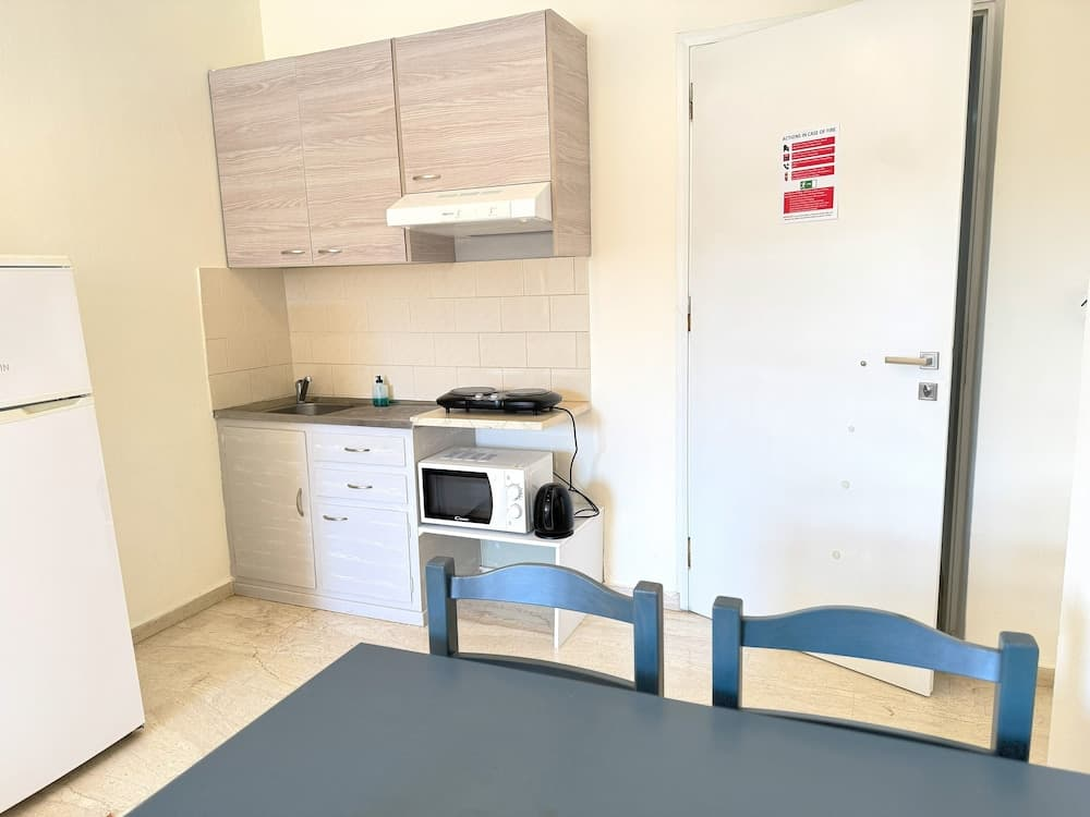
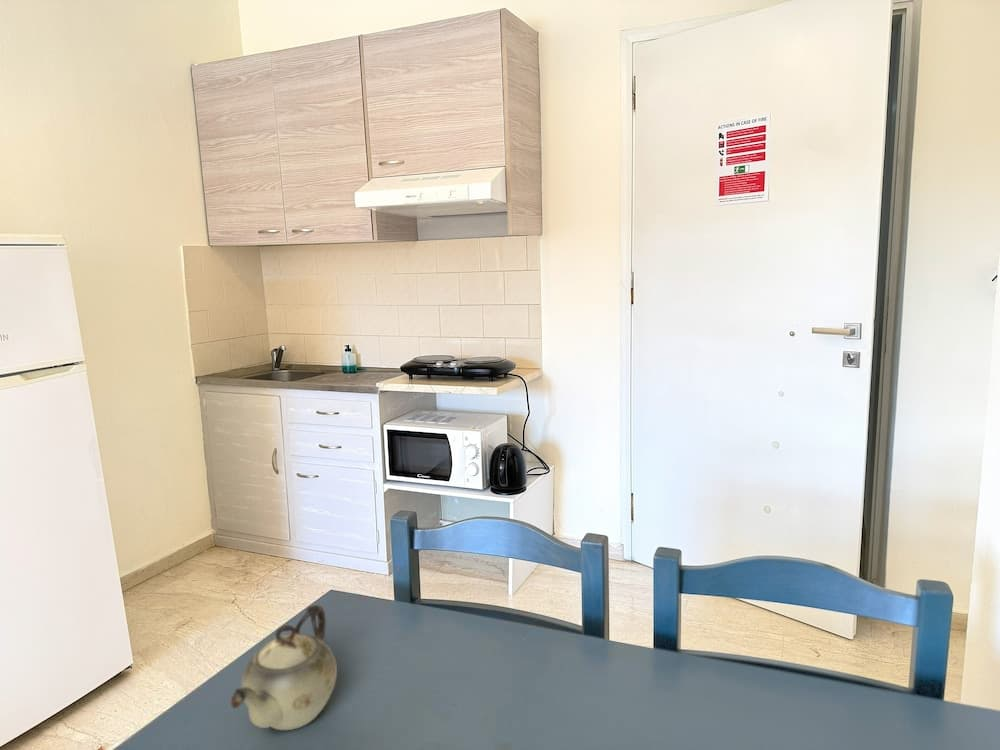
+ teapot (285, 674)
